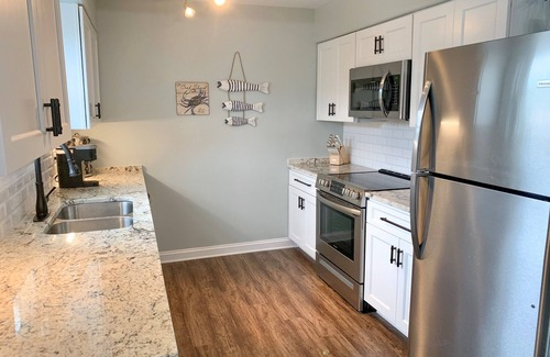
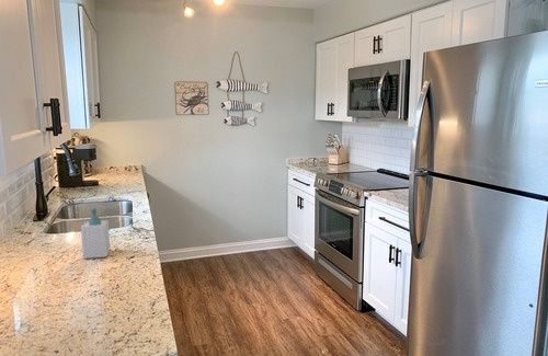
+ soap bottle (95, 231)
